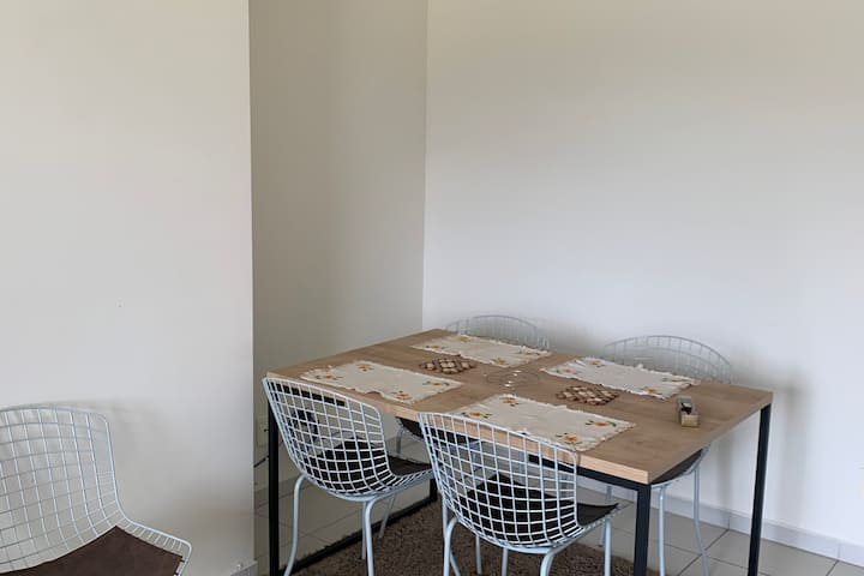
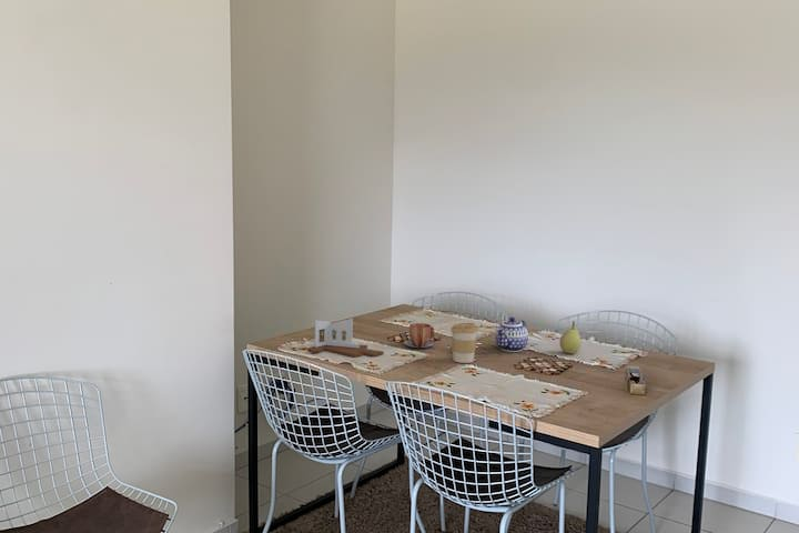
+ teapot (512, 333)
+ mug (419, 335)
+ fruit (570, 336)
+ coffee cup (464, 341)
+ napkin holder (343, 335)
